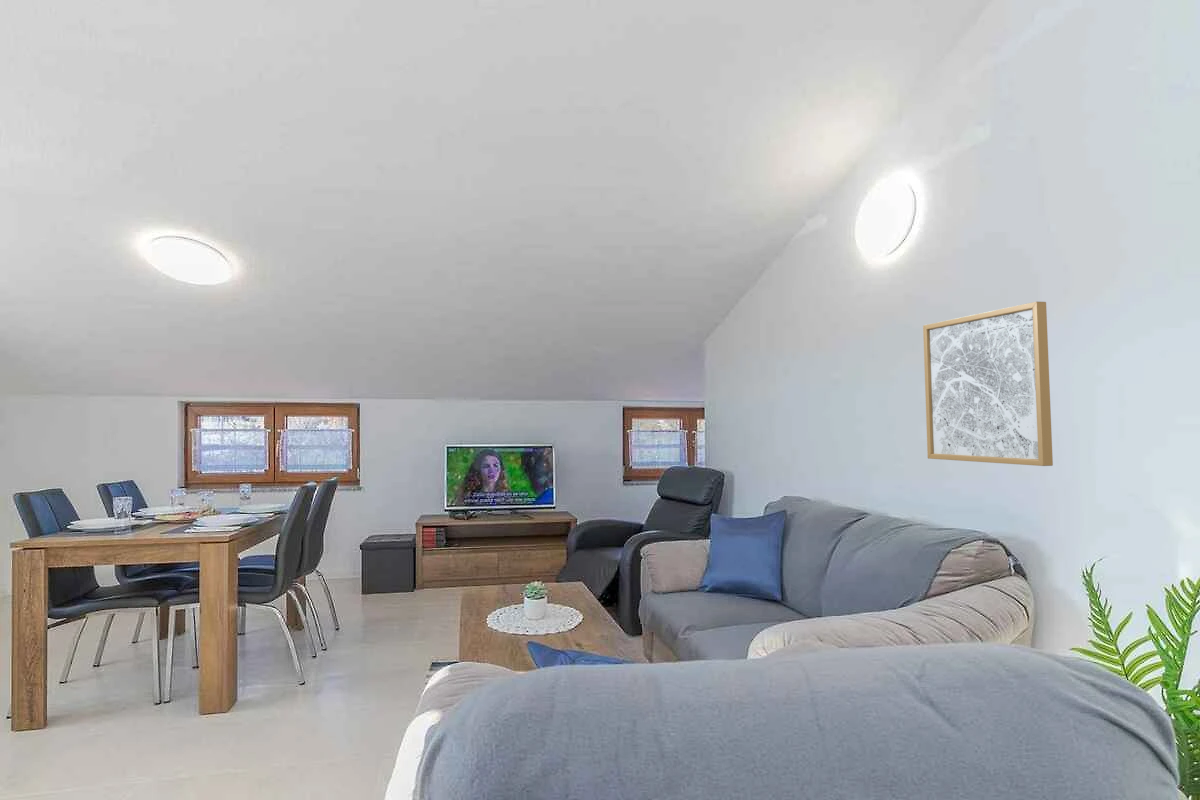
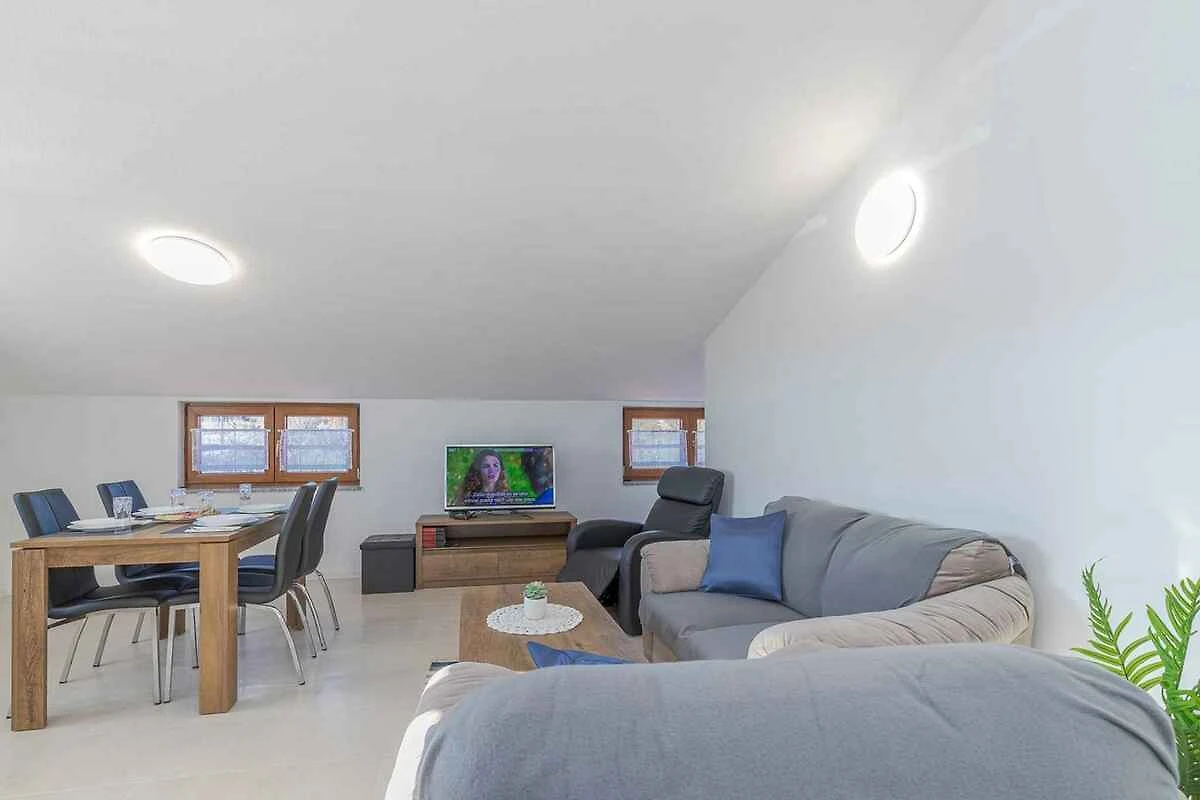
- wall art (980, 388)
